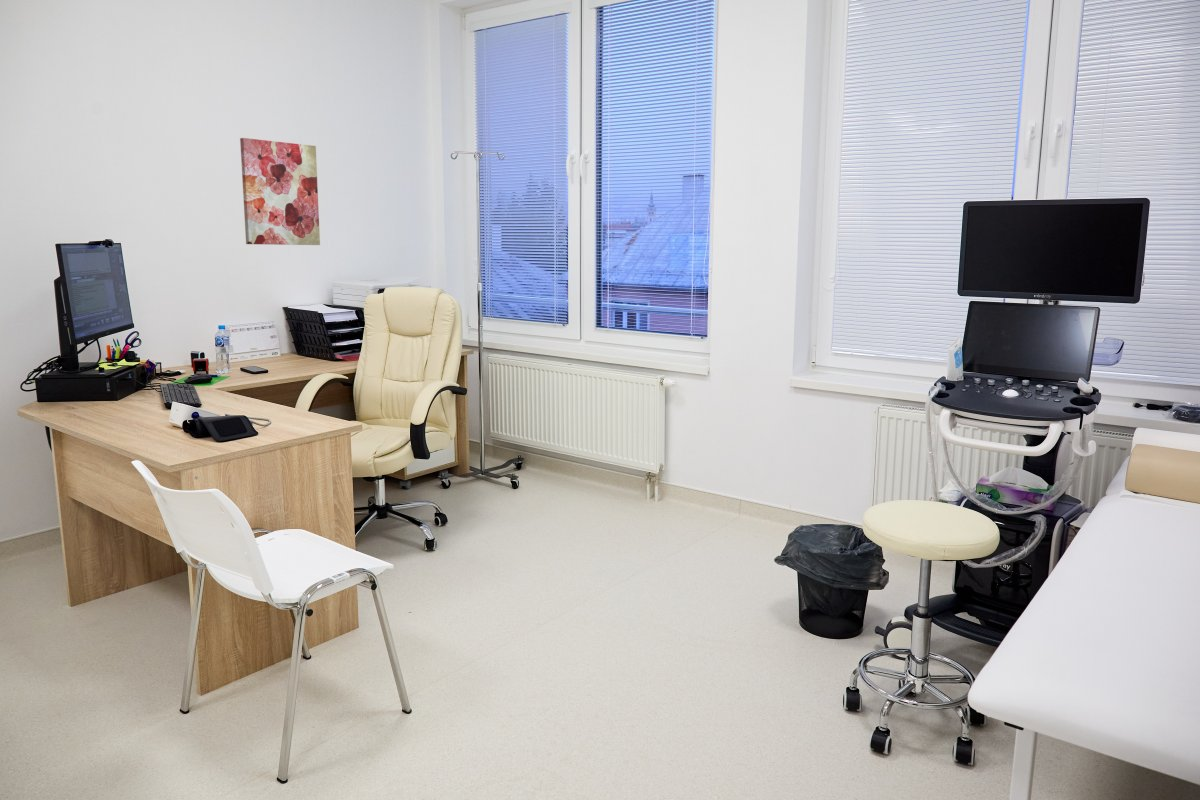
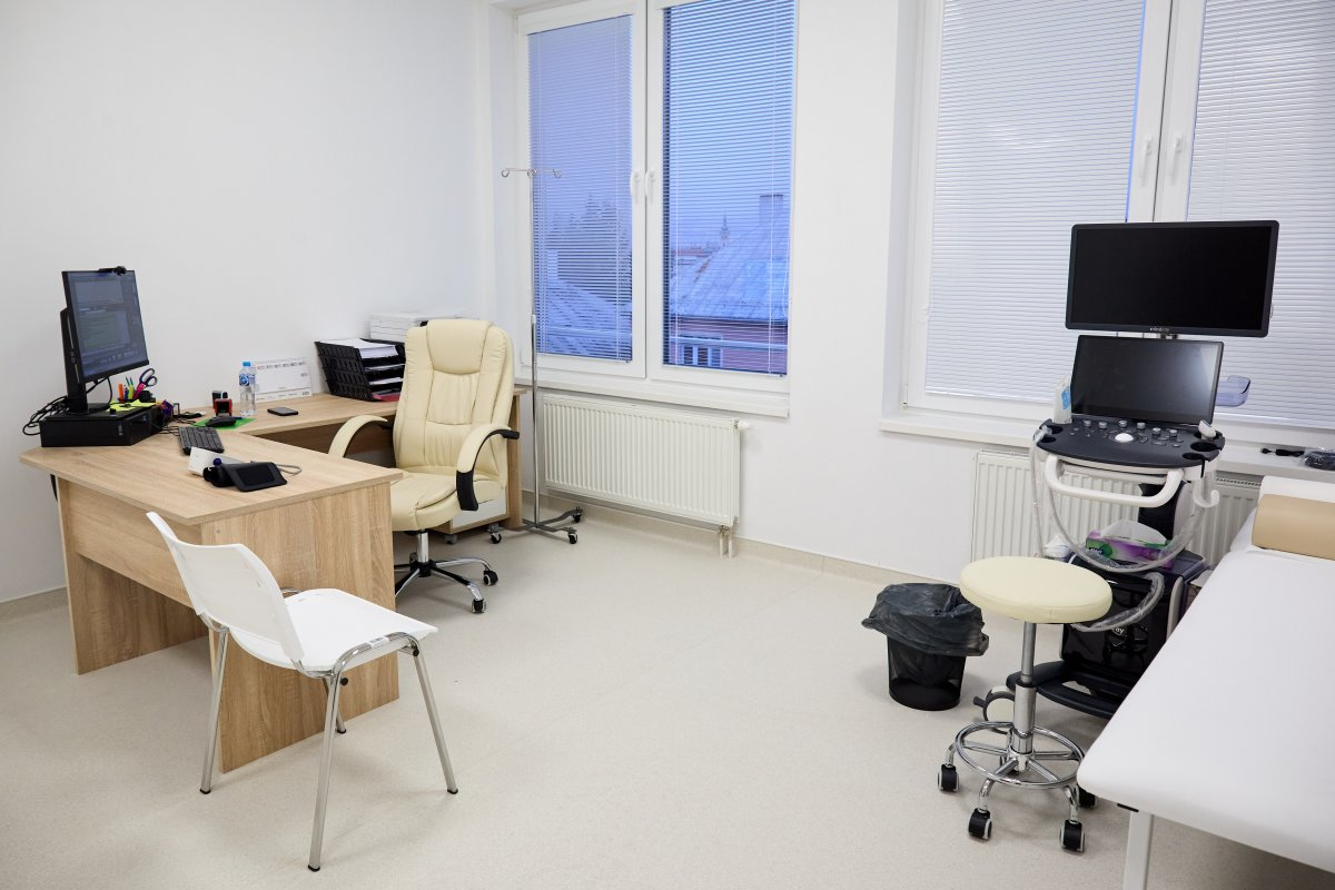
- wall art (281, 193)
